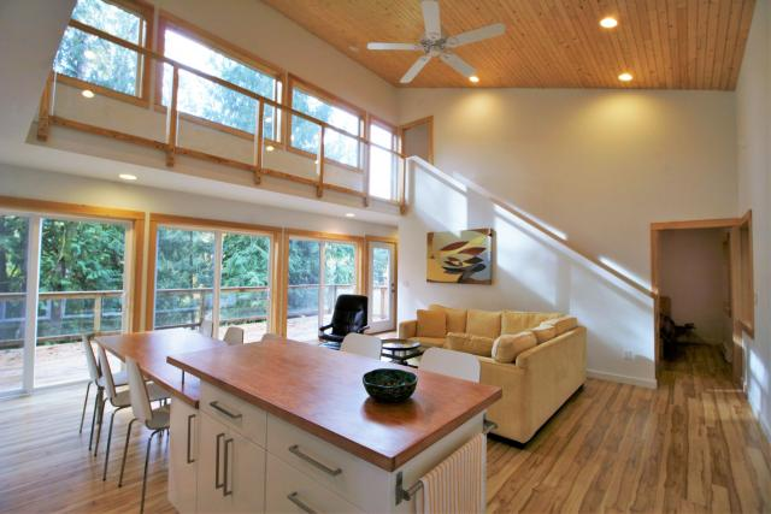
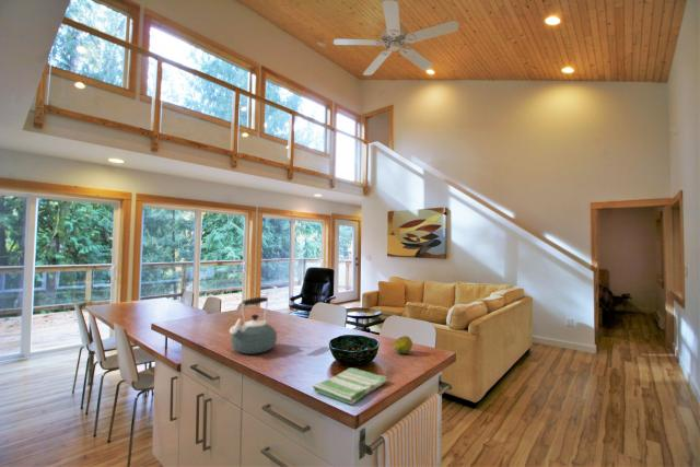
+ dish towel (350, 383)
+ kettle (252, 324)
+ fruit (402, 345)
